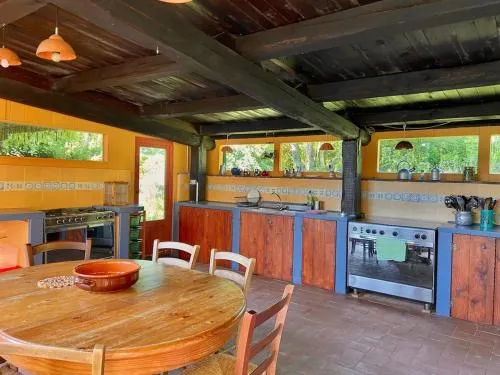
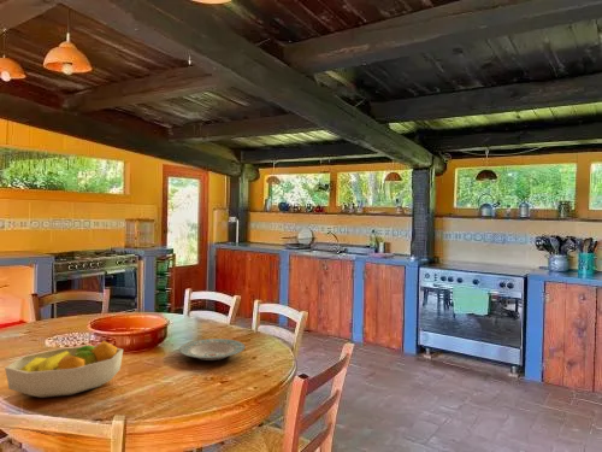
+ fruit bowl (67, 365)
+ plate (212, 351)
